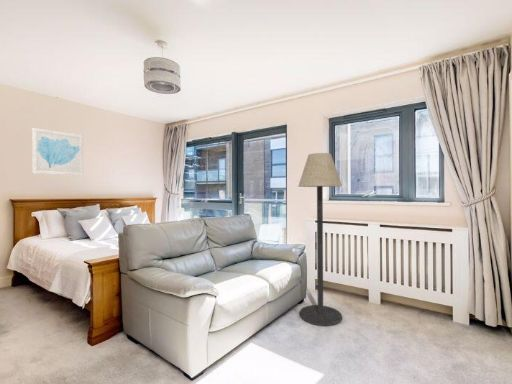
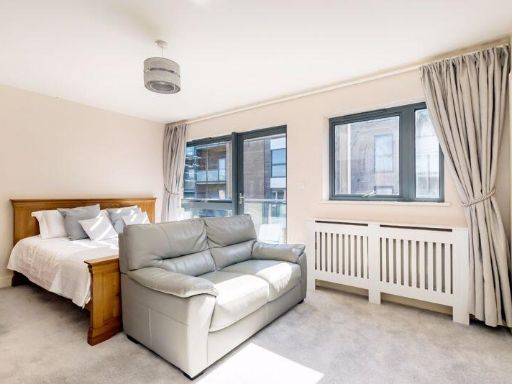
- wall art (59, 153)
- floor lamp (320, 235)
